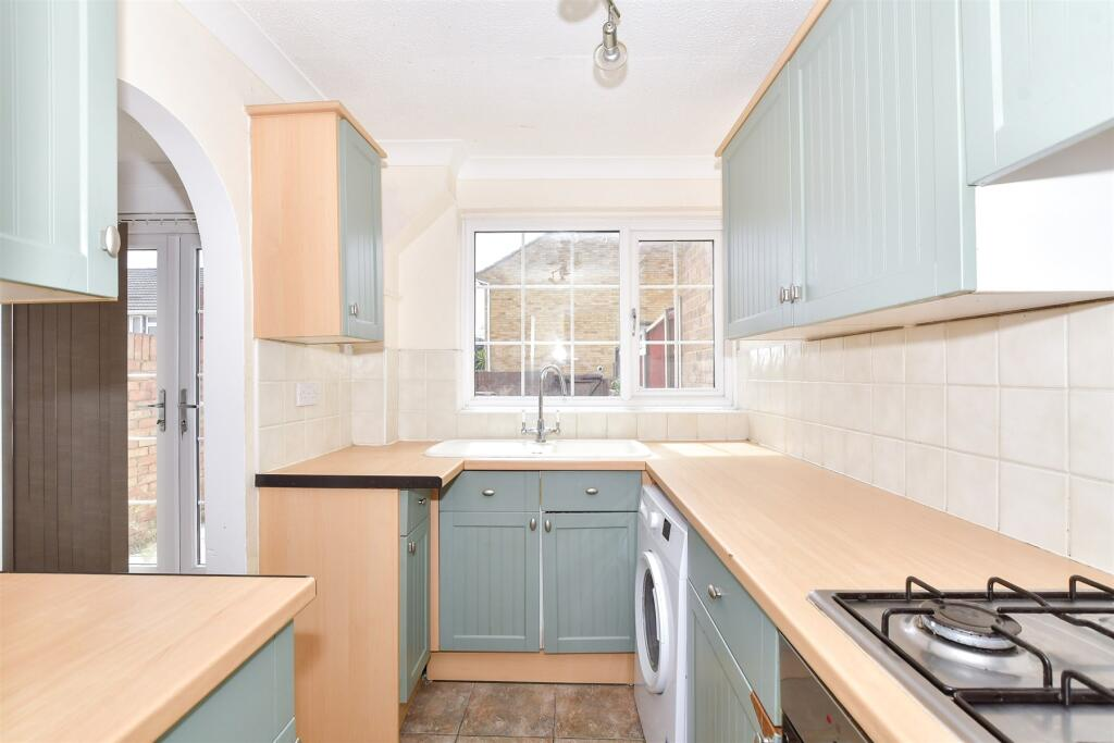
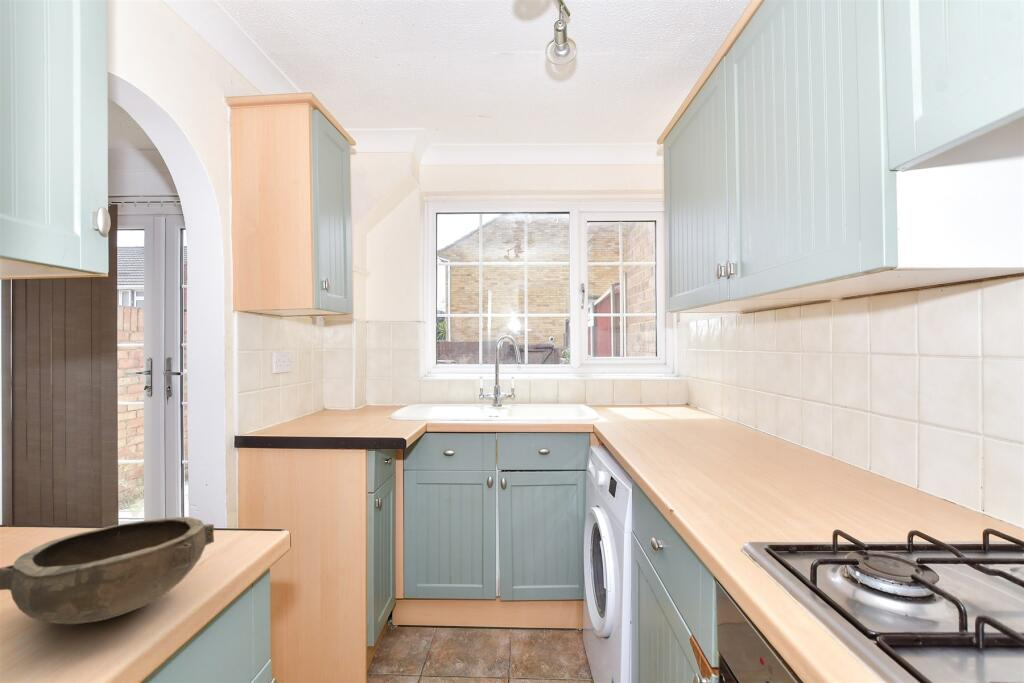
+ bowl (118, 568)
